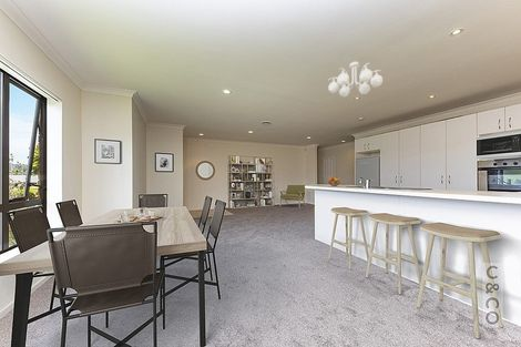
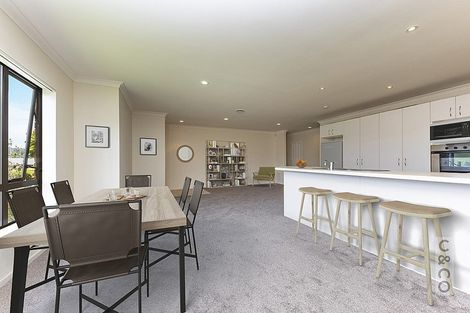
- ceiling light fixture (355, 76)
